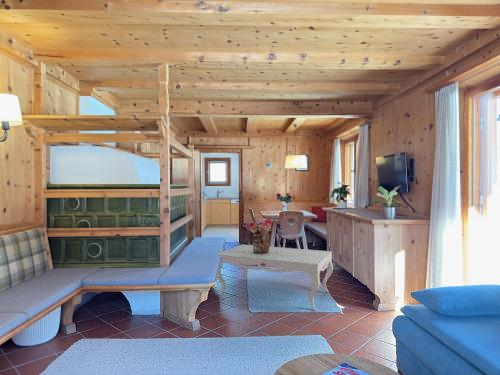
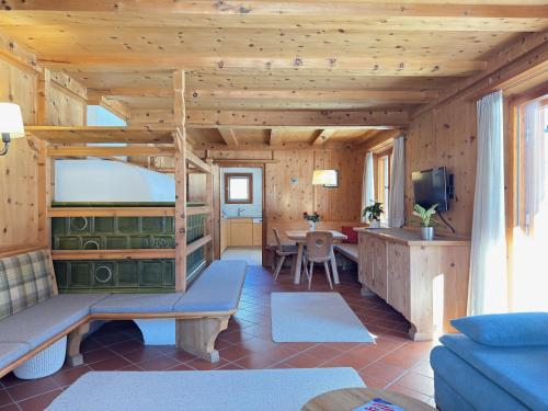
- bouquet (259, 234)
- coffee table (274, 271)
